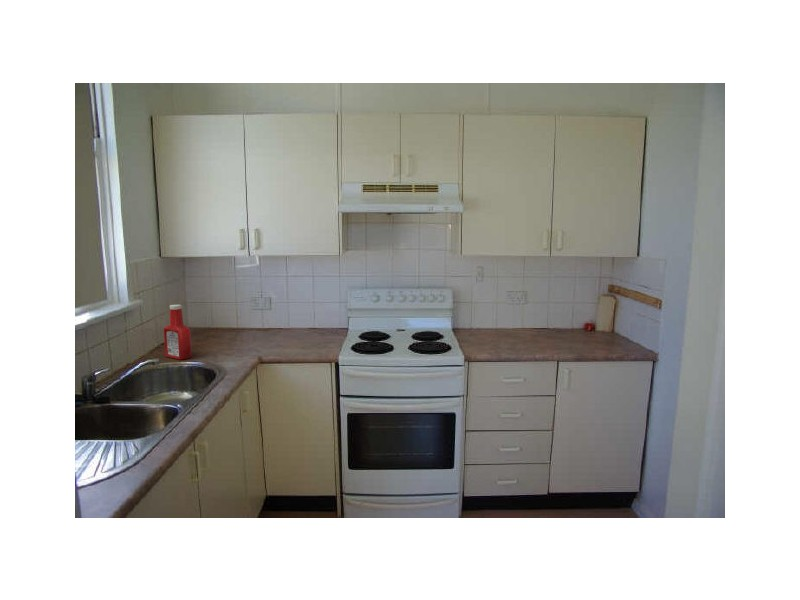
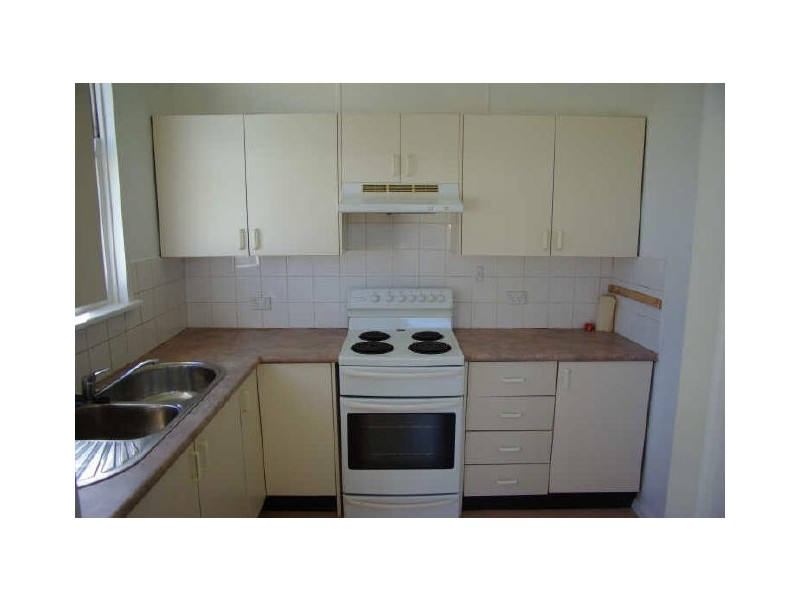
- soap bottle (177, 331)
